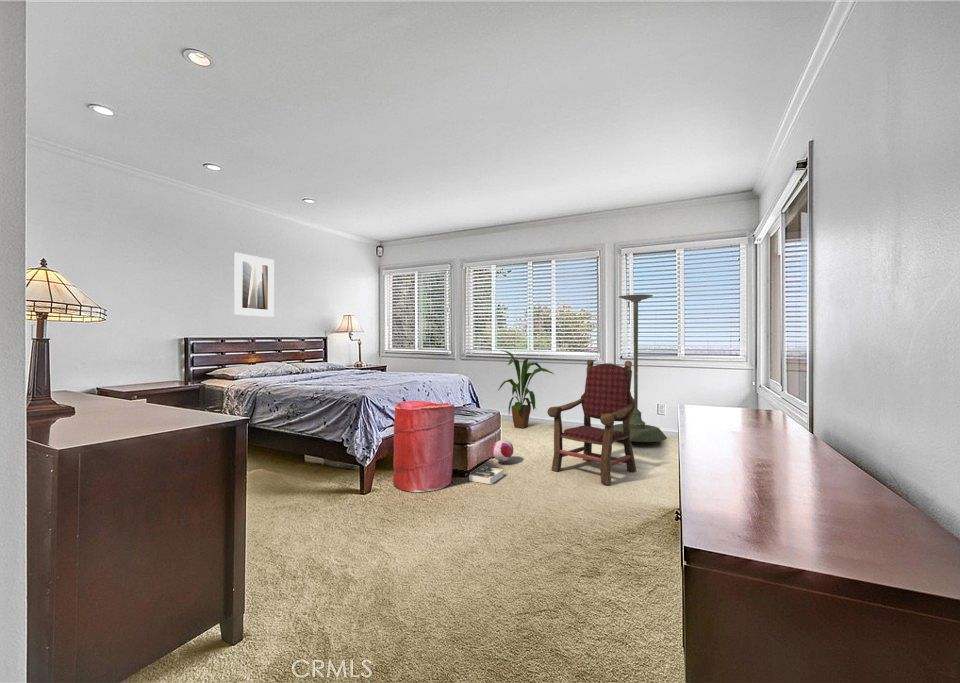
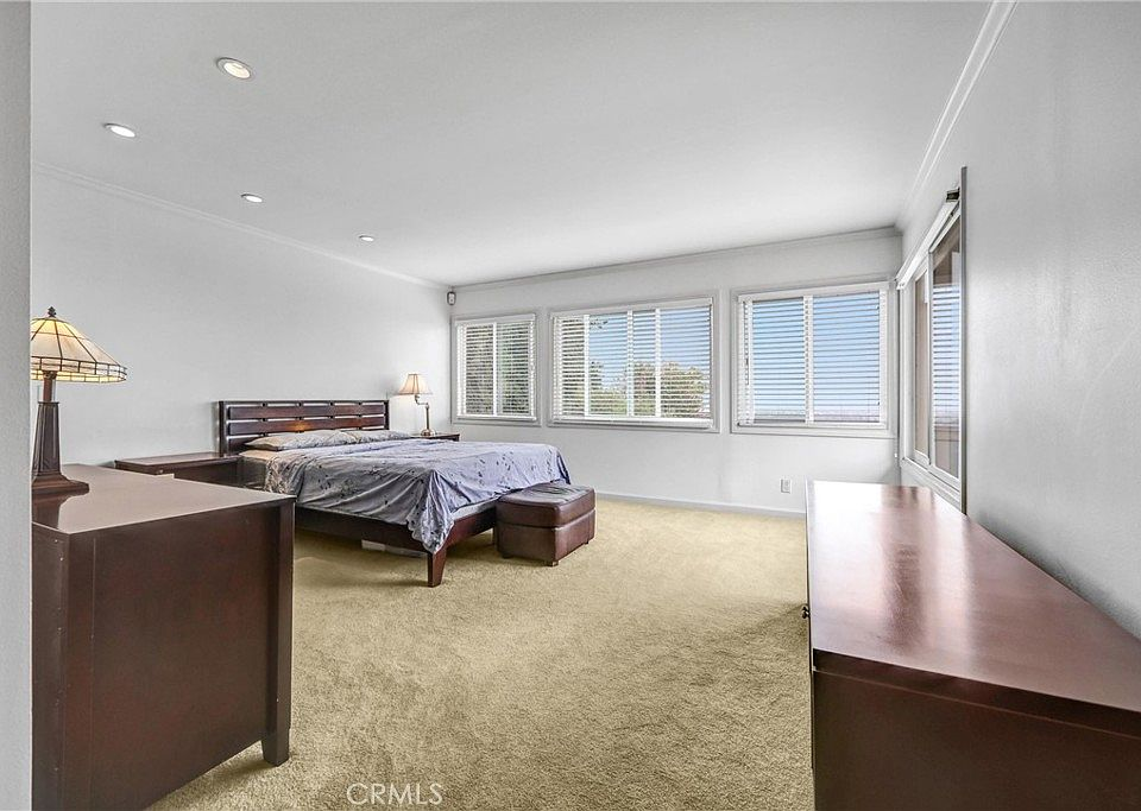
- plant stand (635, 368)
- plush toy (502, 451)
- armchair (594, 415)
- house plant (526, 389)
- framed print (255, 286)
- laundry hamper (424, 441)
- book (486, 475)
